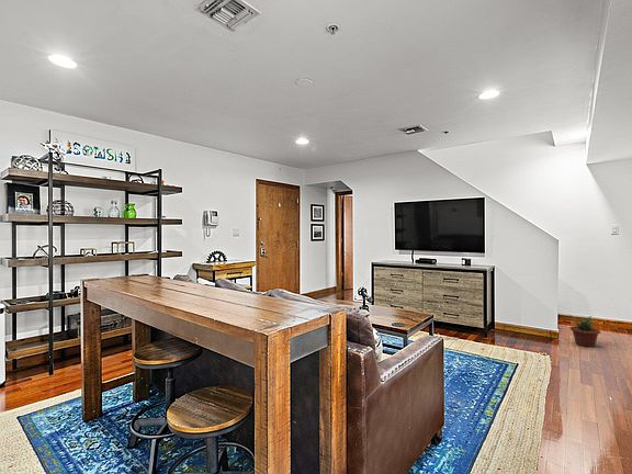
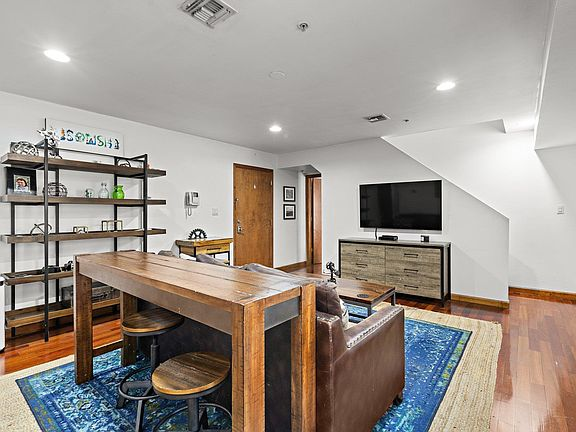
- potted plant (584, 330)
